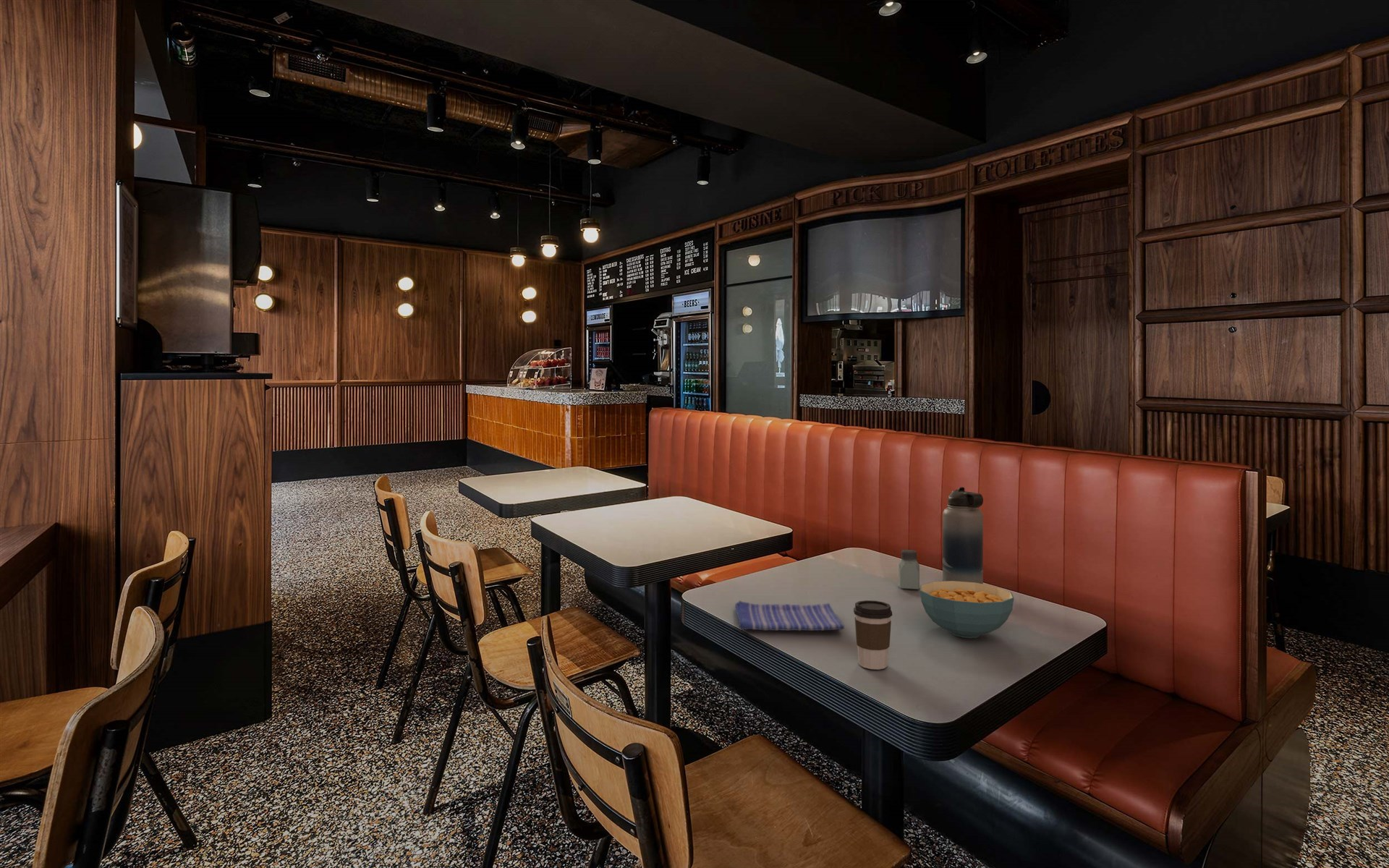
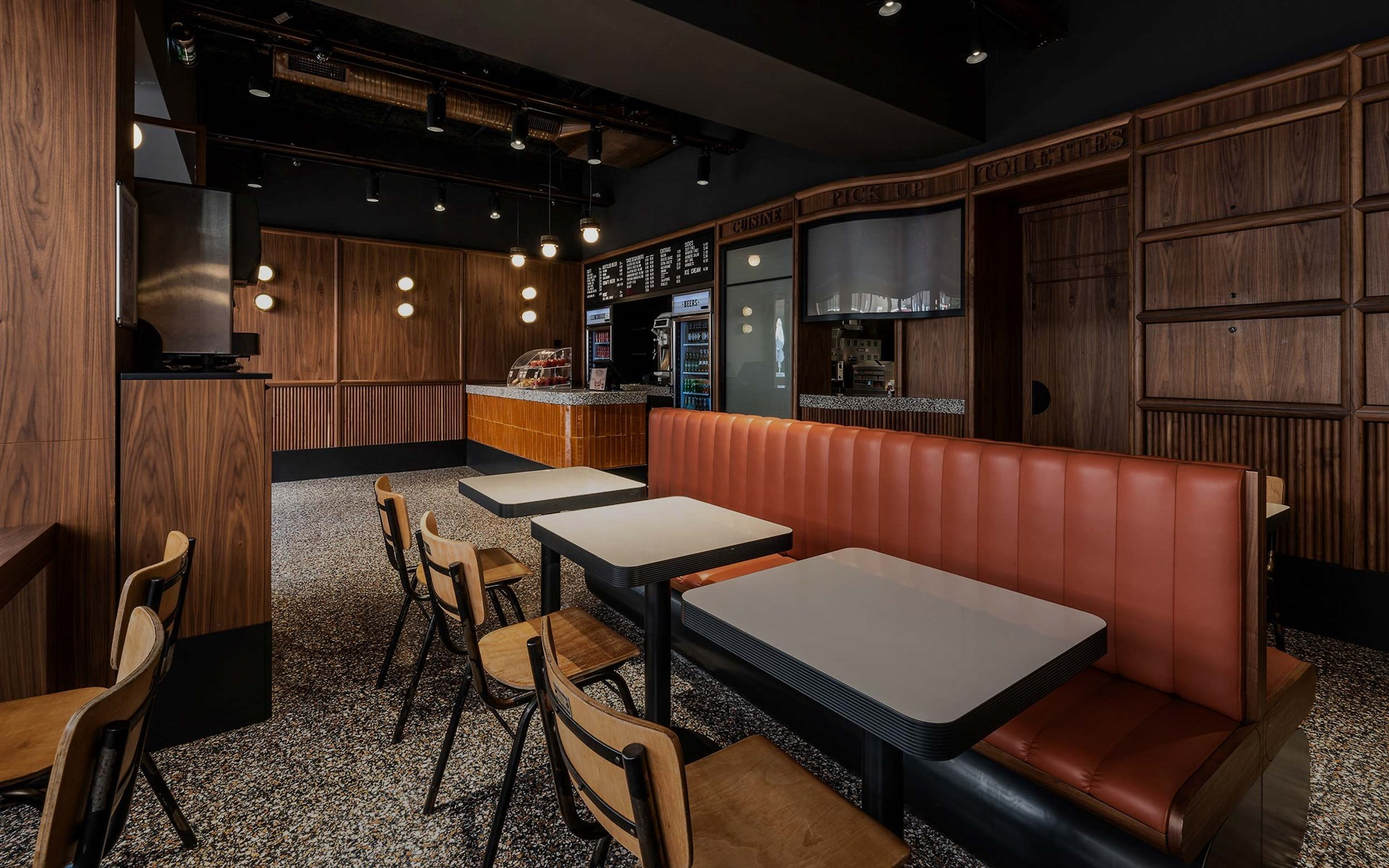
- dish towel (786, 615)
- cereal bowl (965, 612)
- coffee cup (872, 634)
- water bottle (963, 539)
- saltshaker (909, 569)
